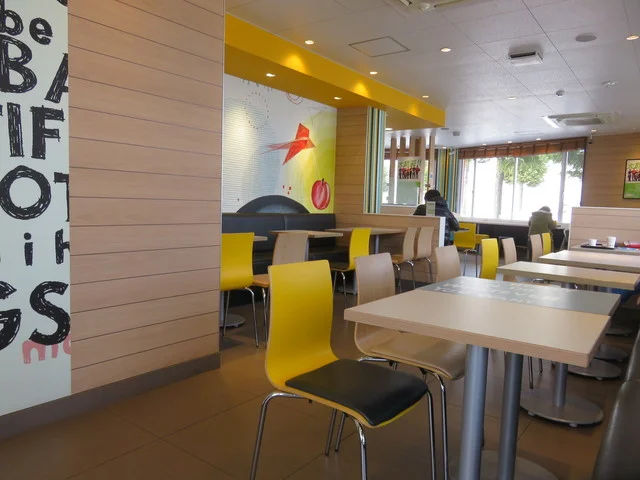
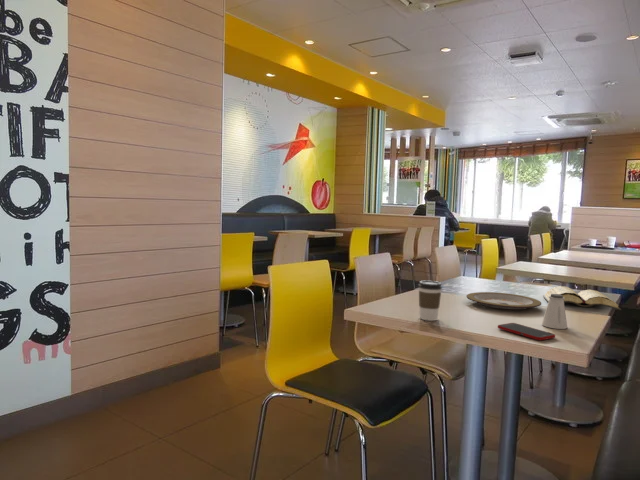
+ saltshaker (555, 310)
+ cell phone (525, 331)
+ diary (580, 296)
+ plate (502, 301)
+ coffee cup (429, 300)
